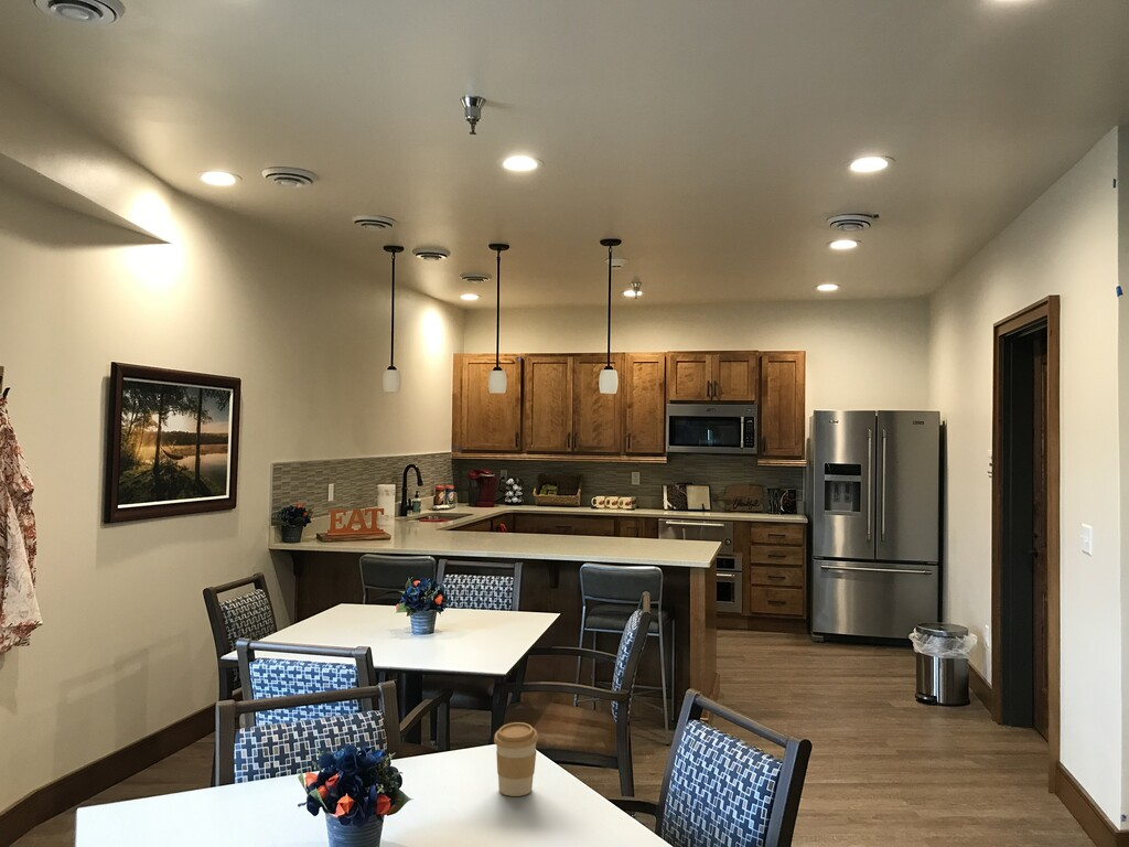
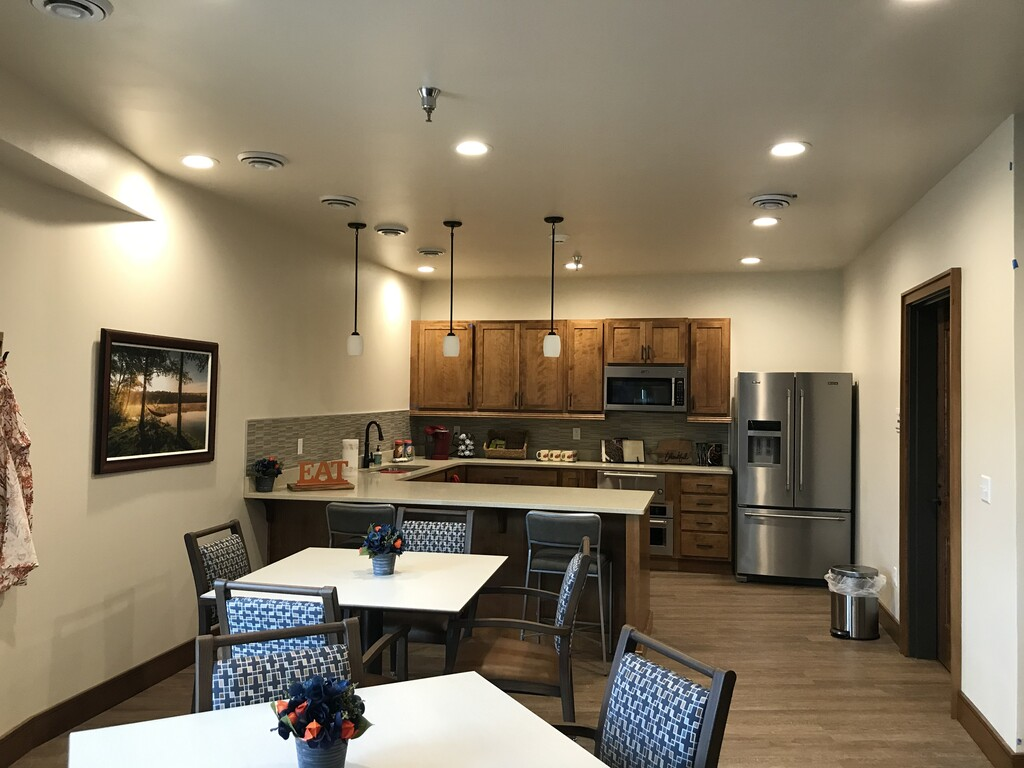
- coffee cup (515, 758)
